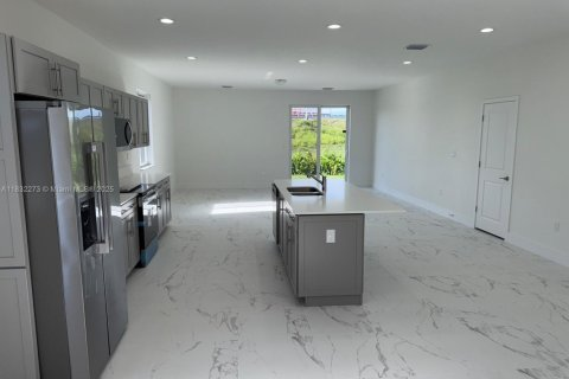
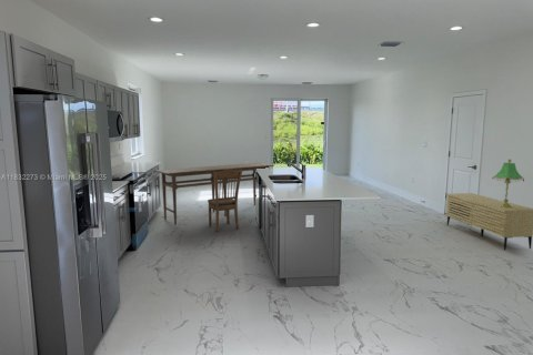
+ dining chair (223, 197)
+ dining table (223, 191)
+ table lamp (507, 182)
+ sideboard (484, 219)
